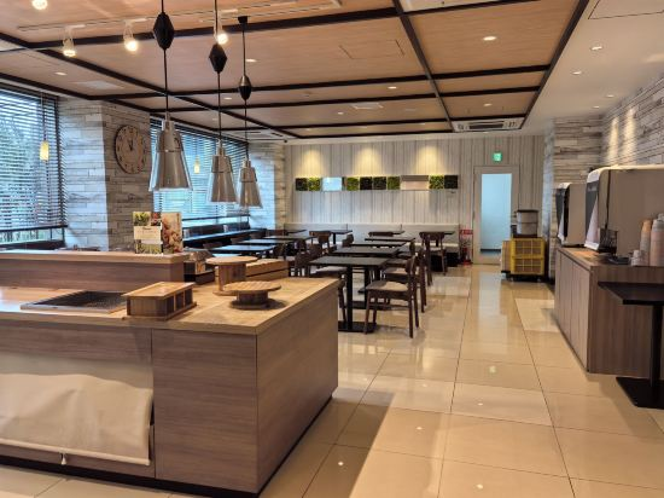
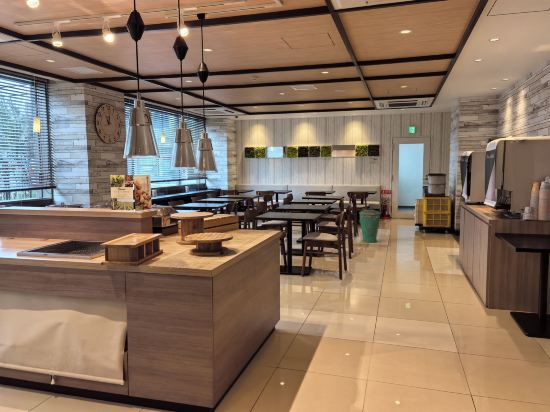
+ trash can (369, 224)
